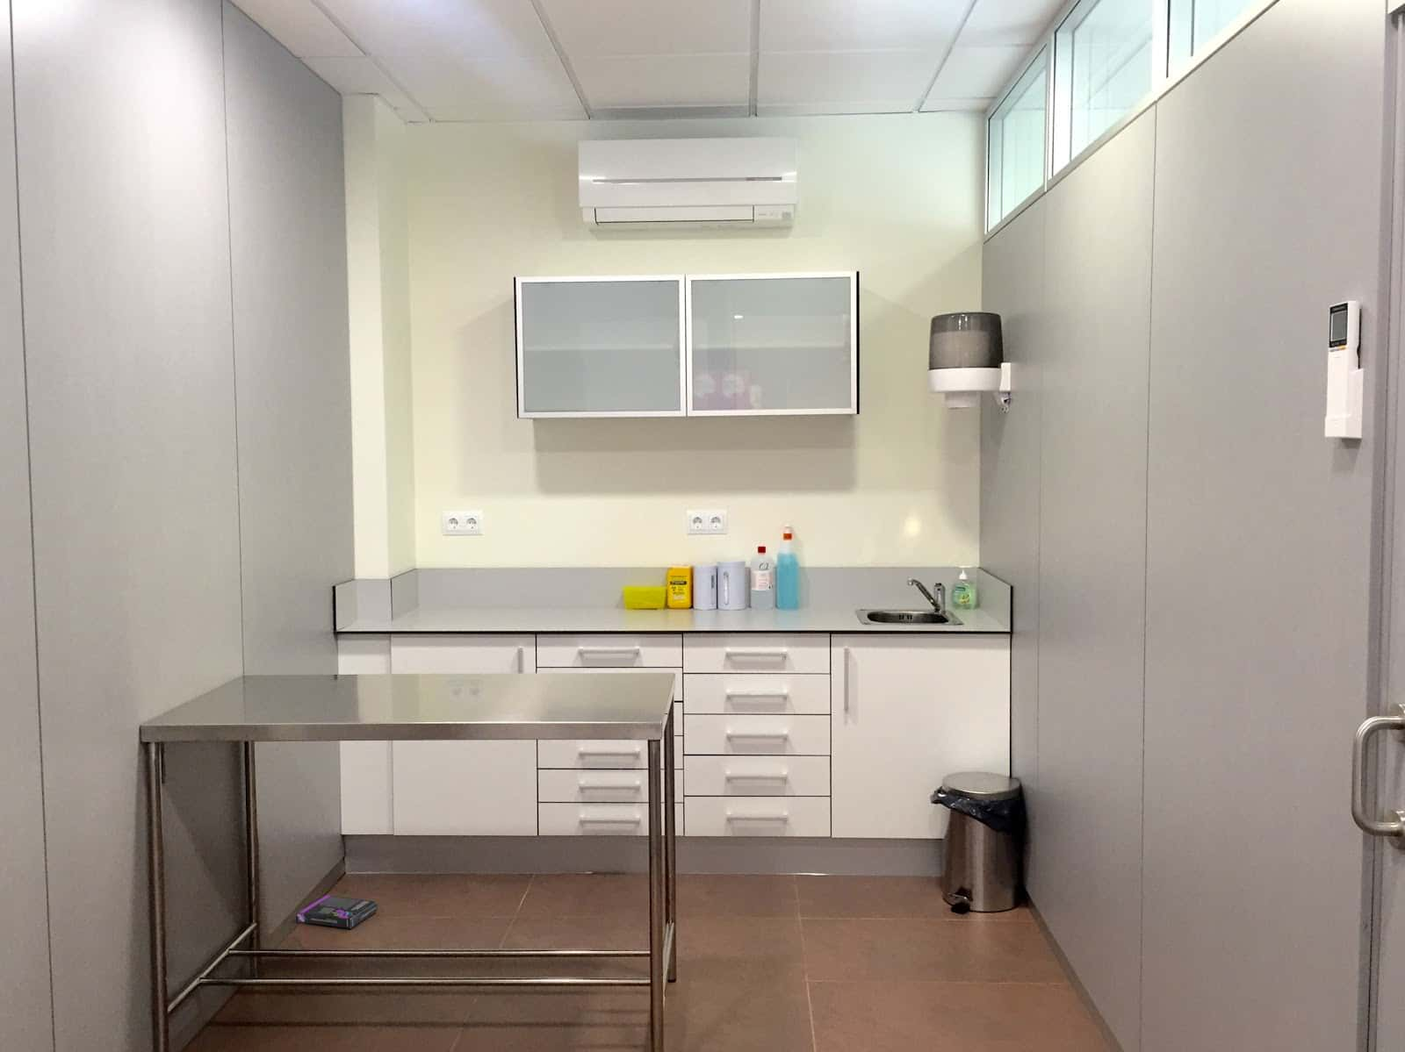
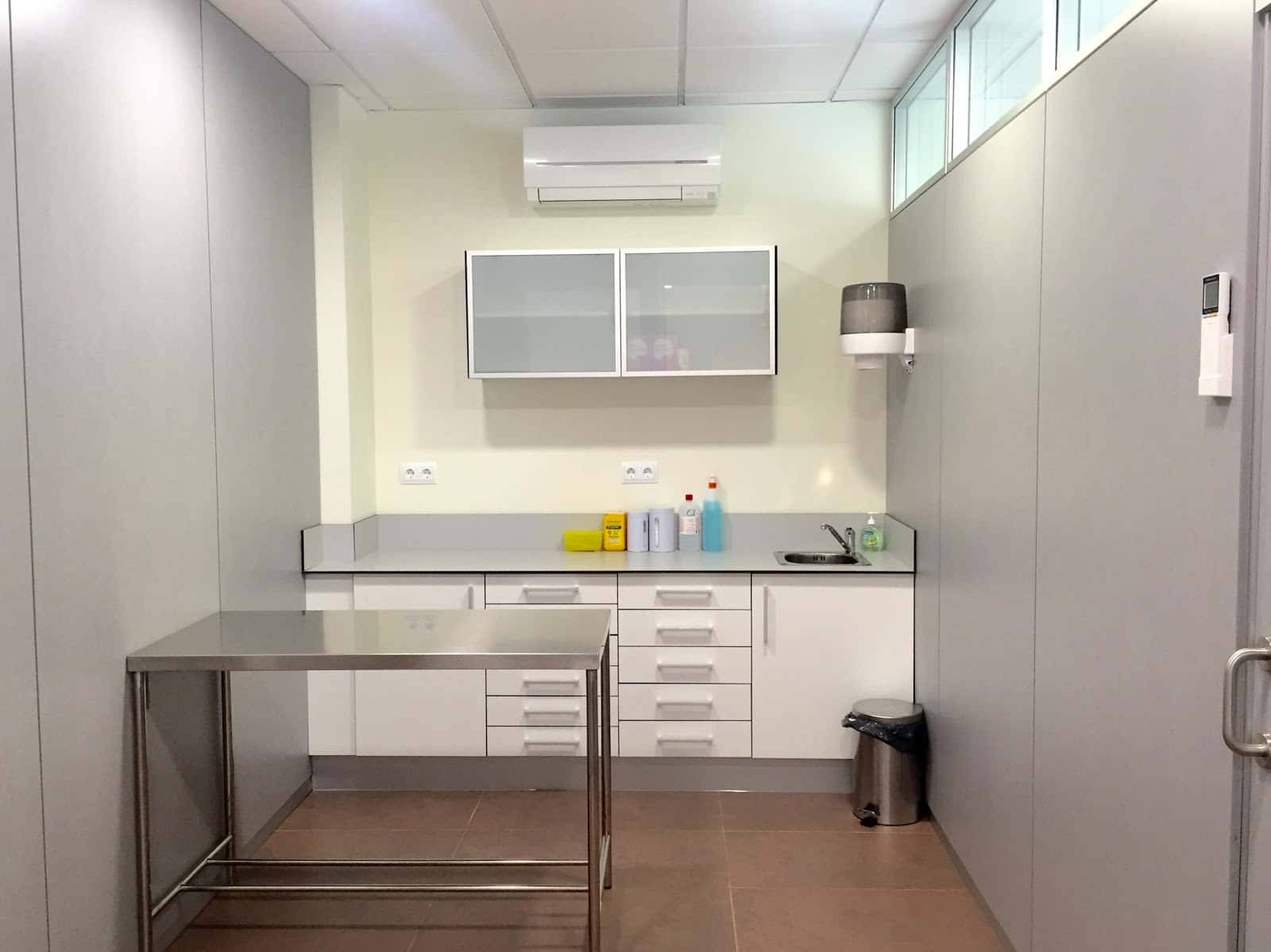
- box (336, 911)
